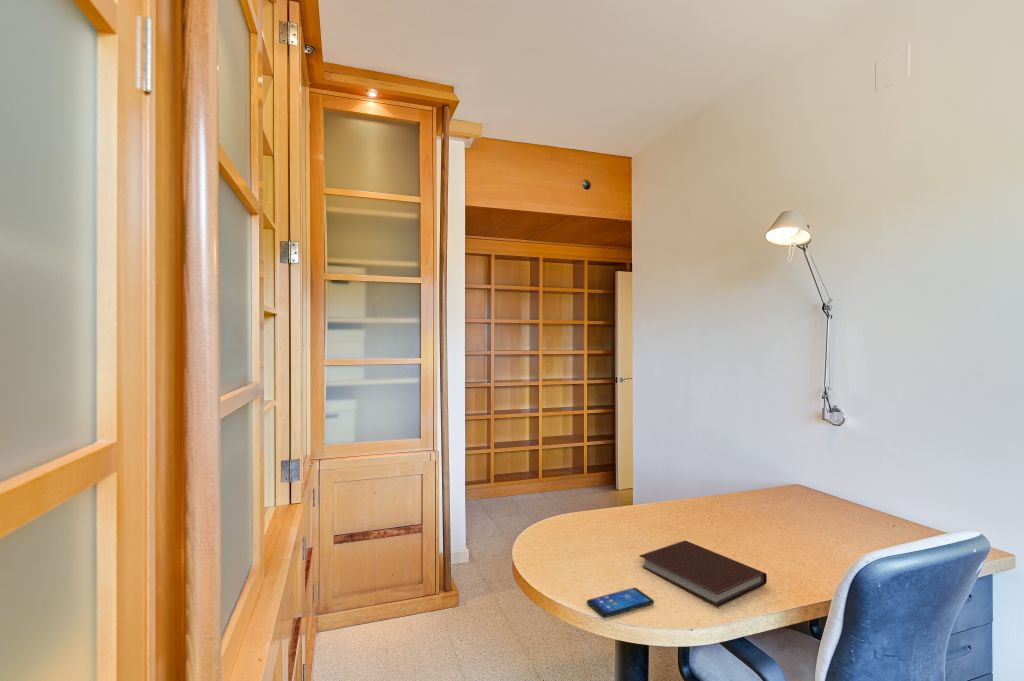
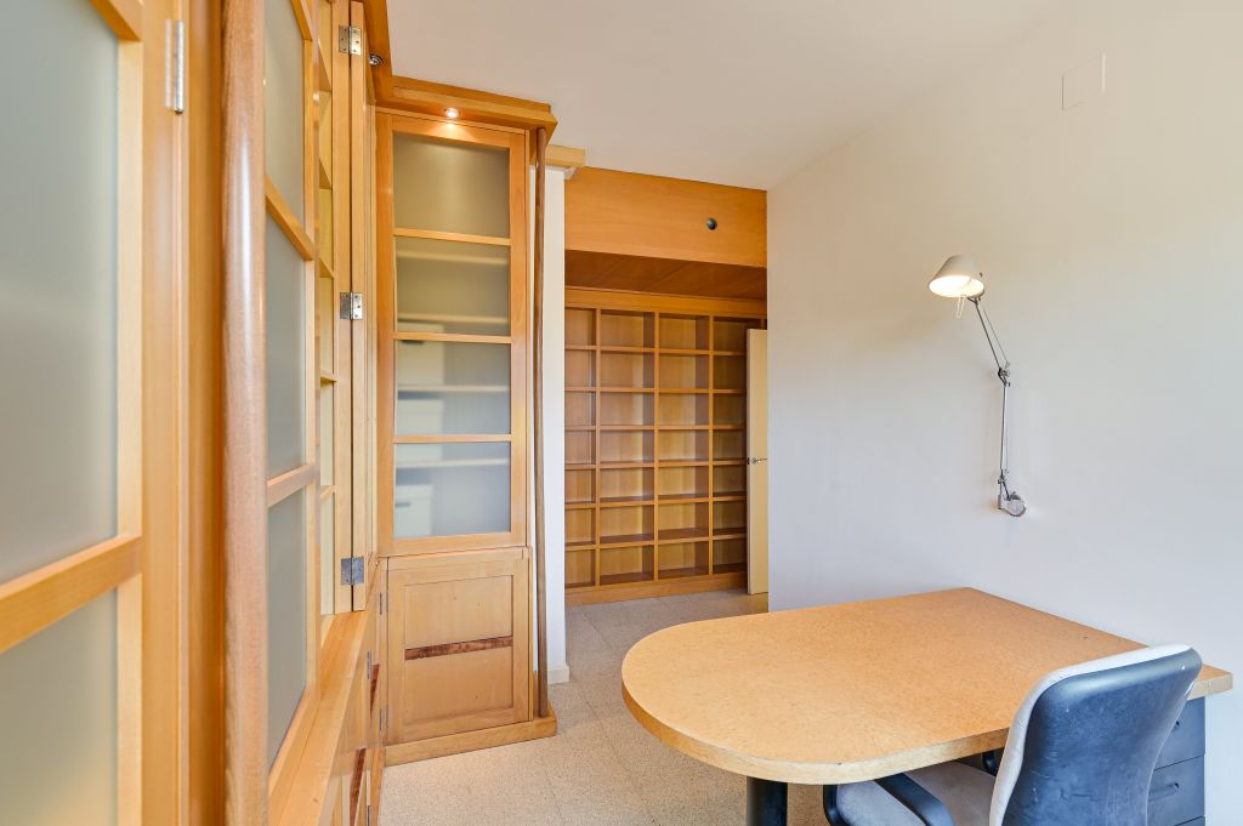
- smartphone (620, 601)
- notebook (700, 569)
